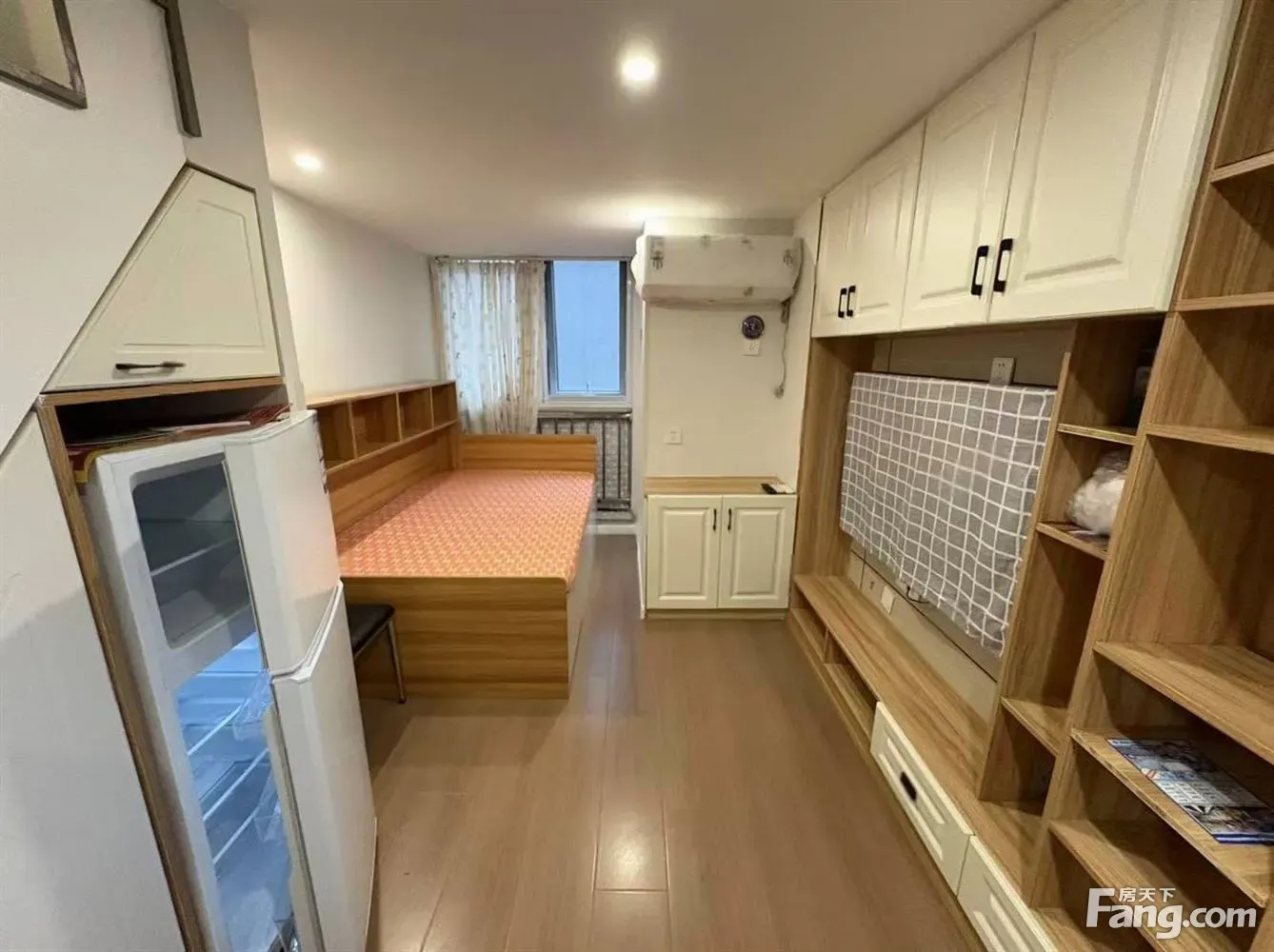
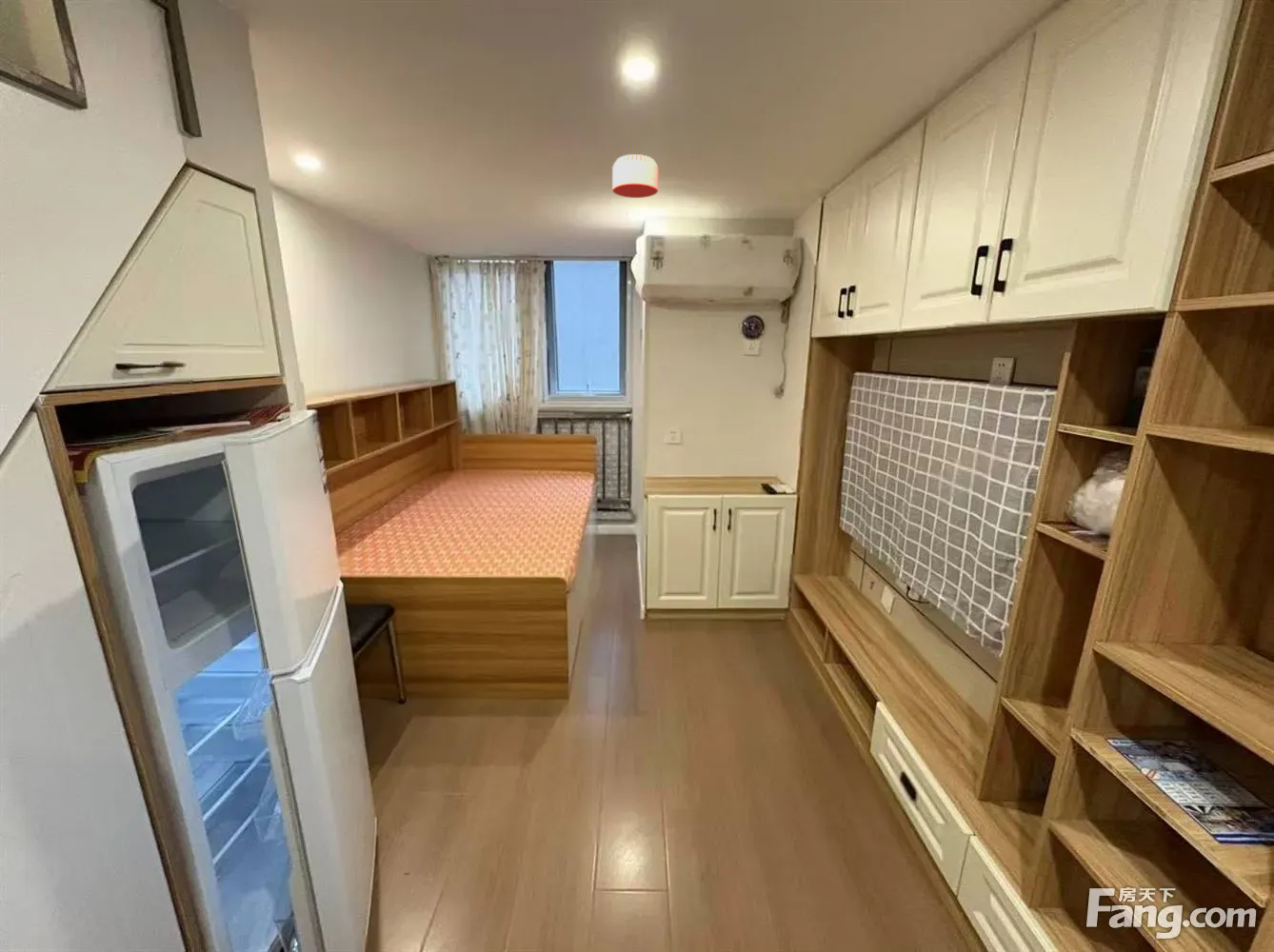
+ smoke detector (635, 175)
